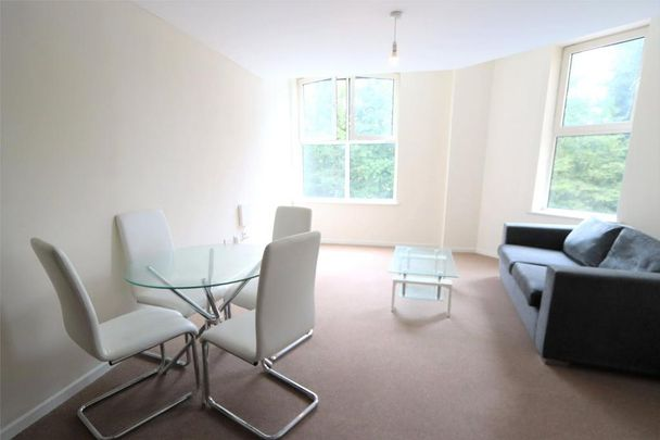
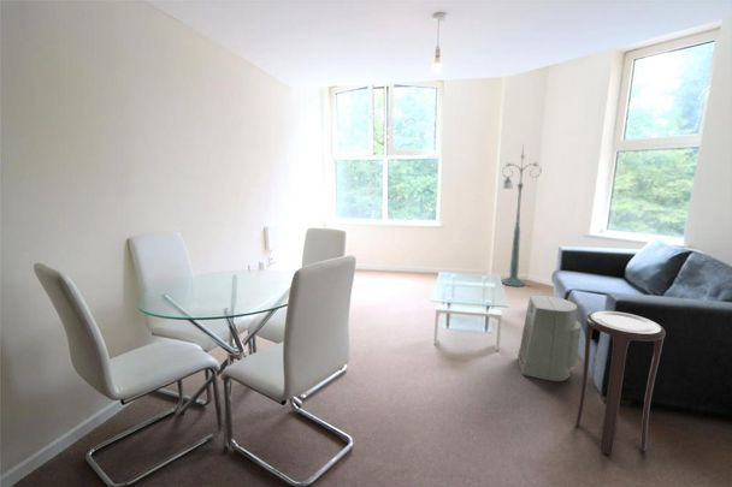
+ fan (549, 337)
+ floor lamp (518, 214)
+ stool (615, 380)
